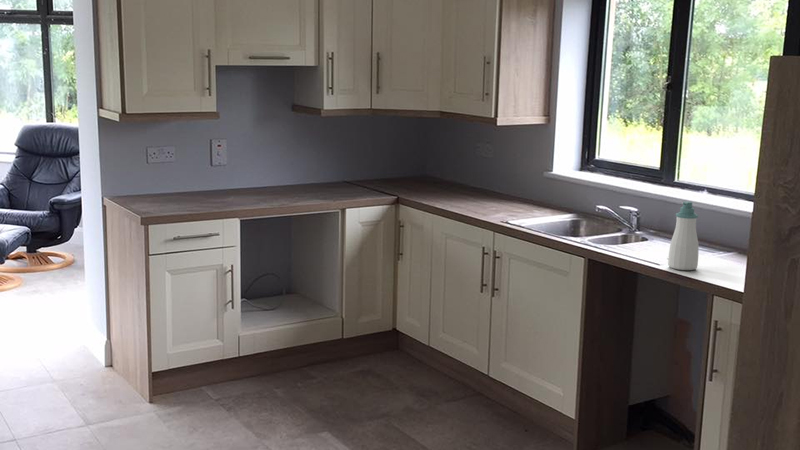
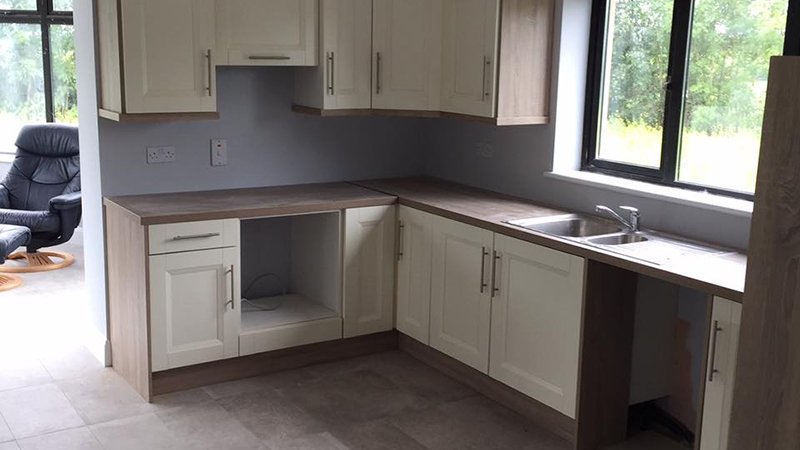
- soap bottle (685, 235)
